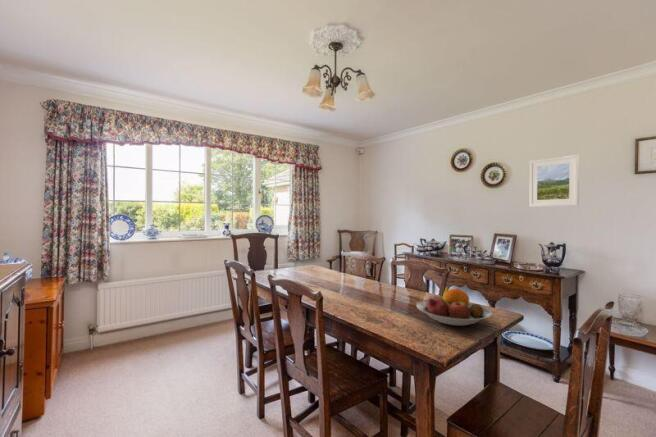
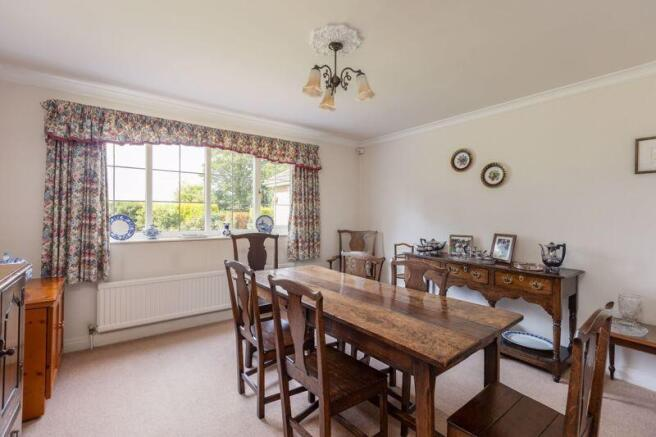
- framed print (552, 182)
- fruit bowl (452, 305)
